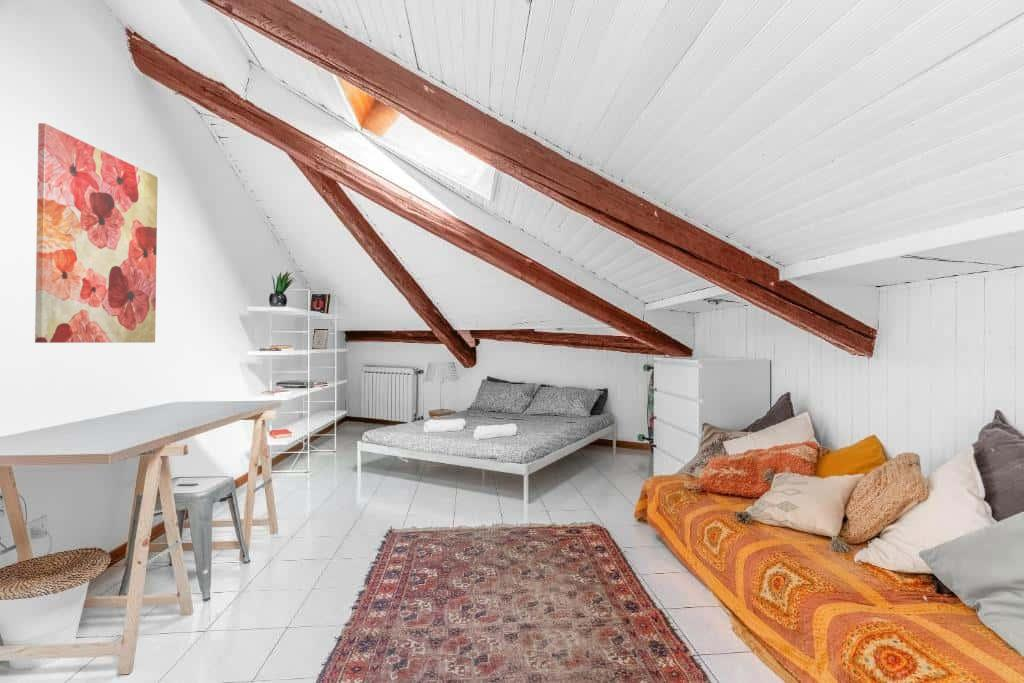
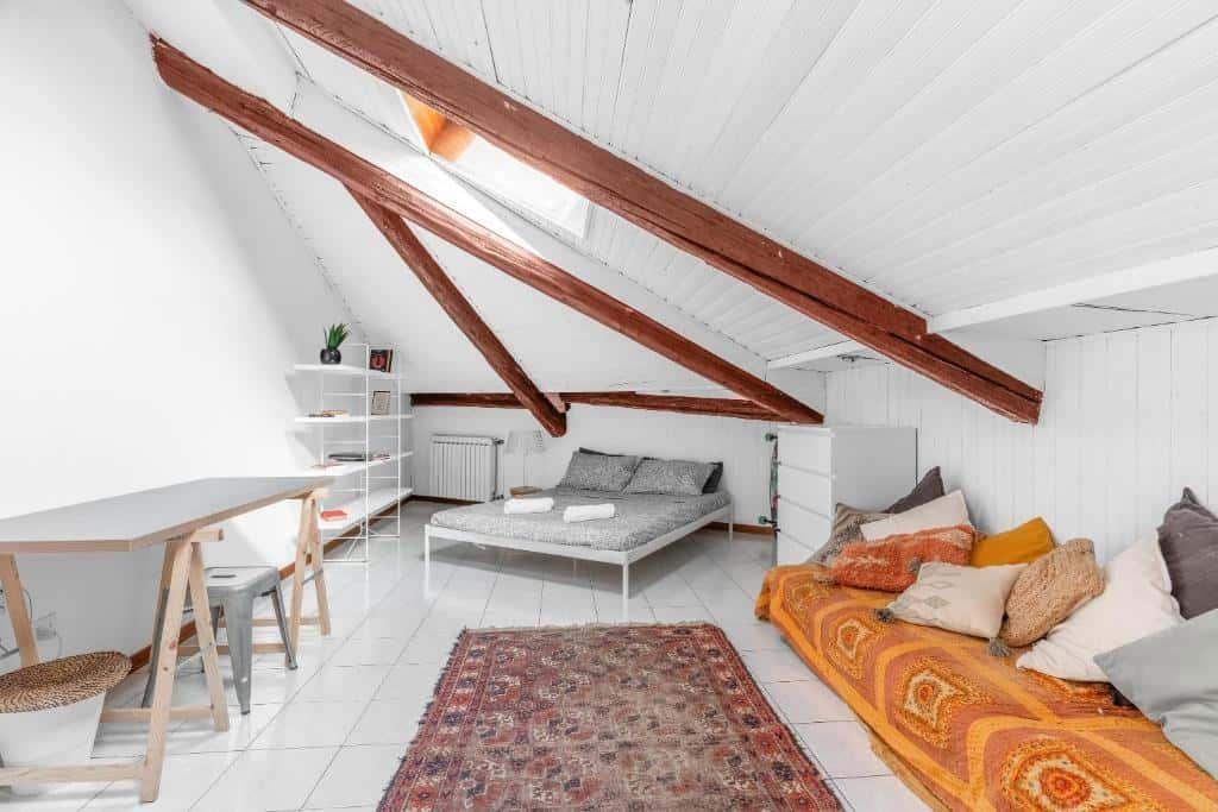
- wall art (105, 248)
